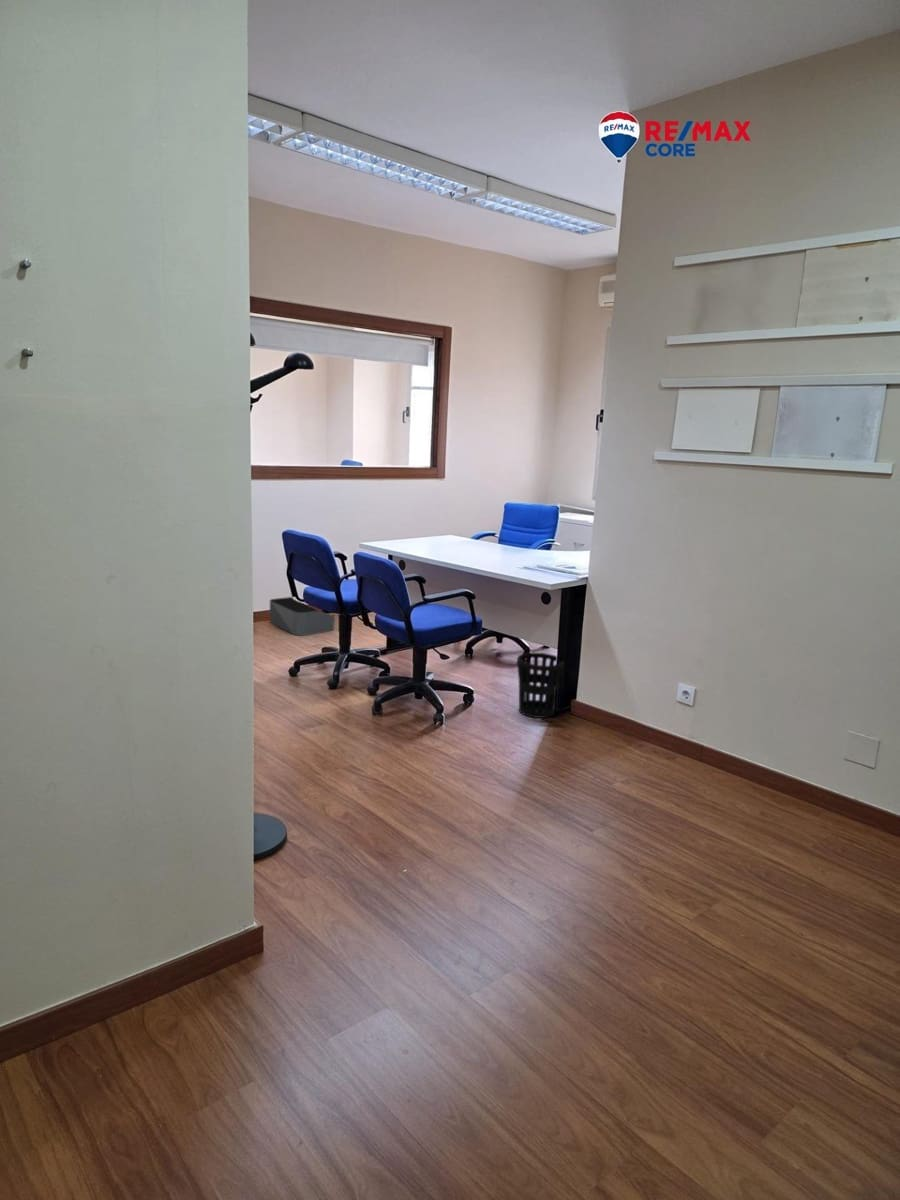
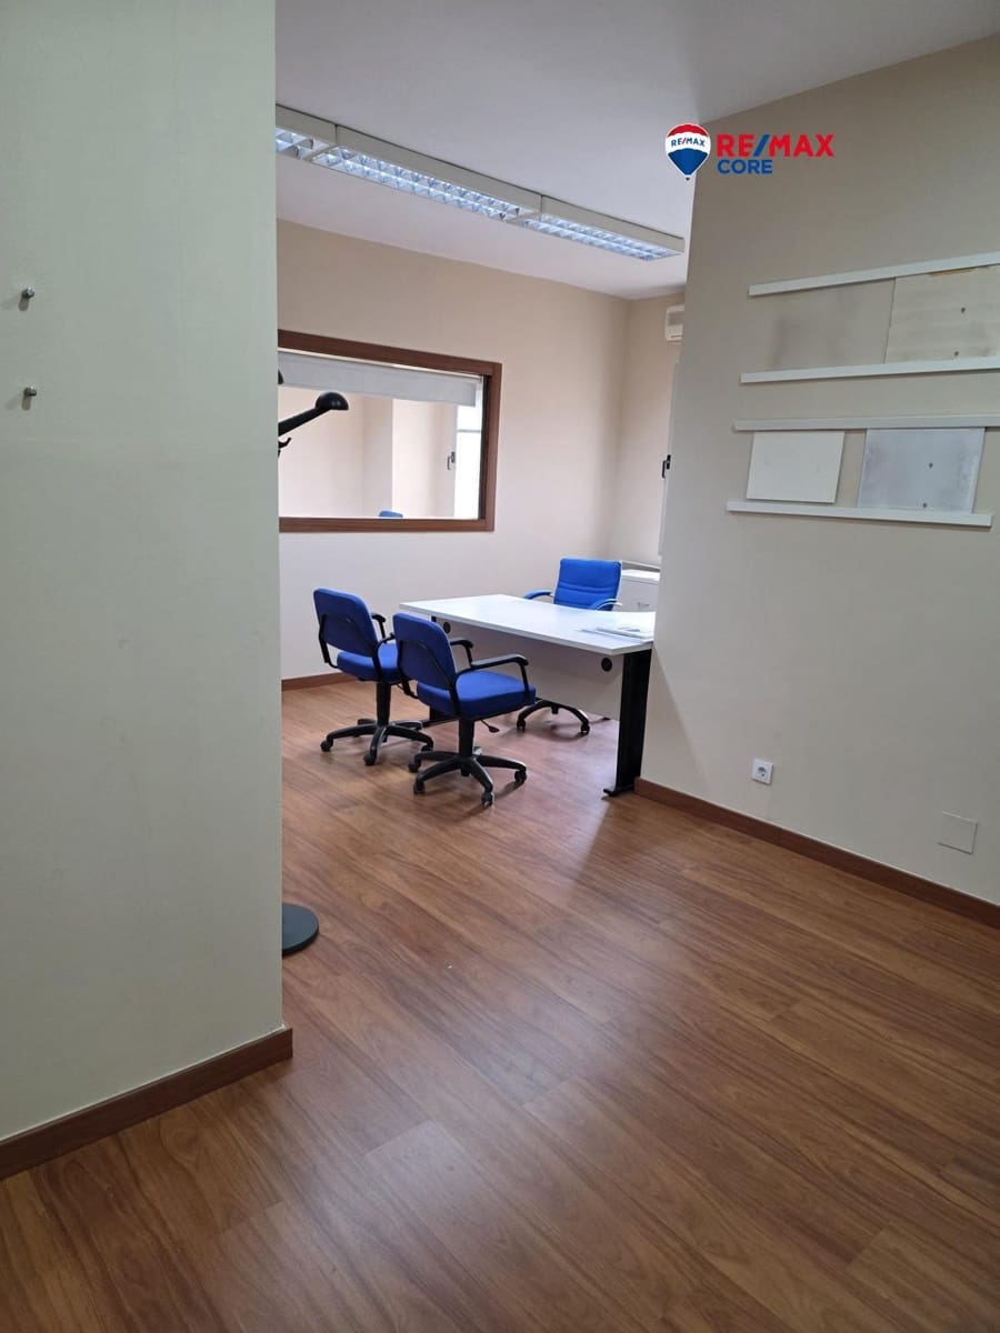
- wastebasket (538, 686)
- storage bin (301, 615)
